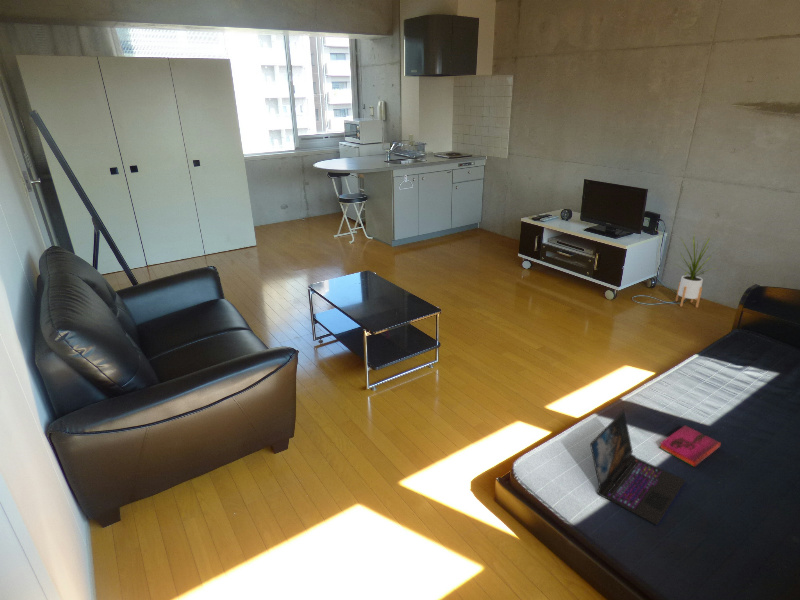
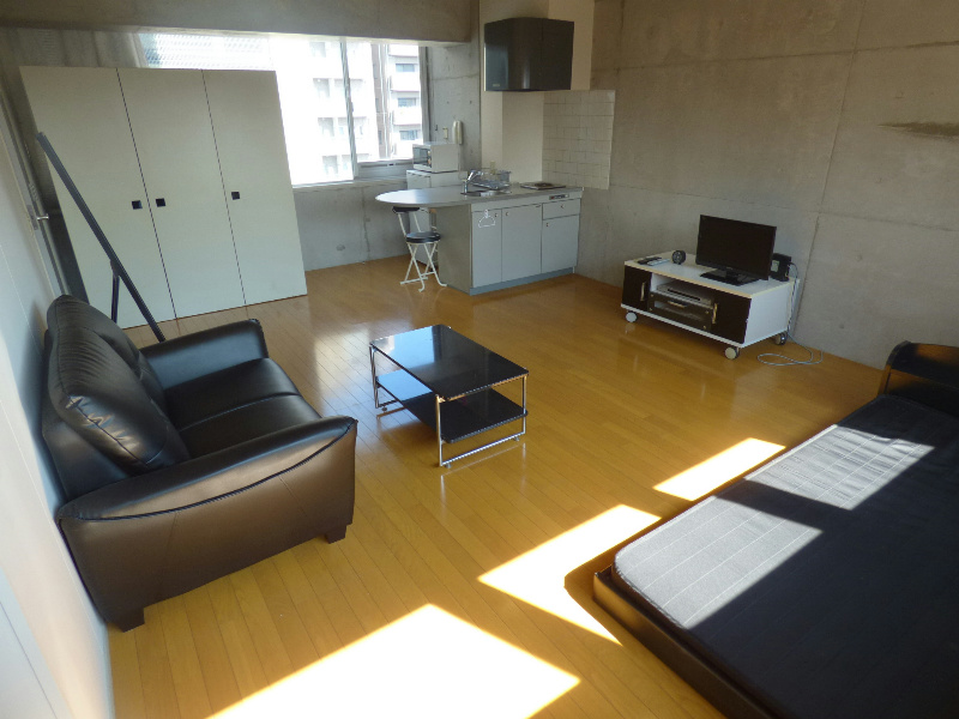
- house plant (695, 269)
- hardback book (689, 445)
- laptop (638, 463)
